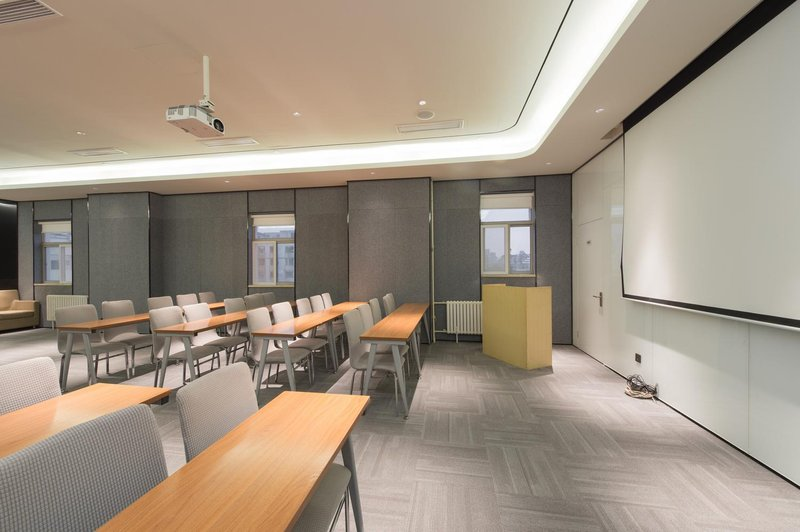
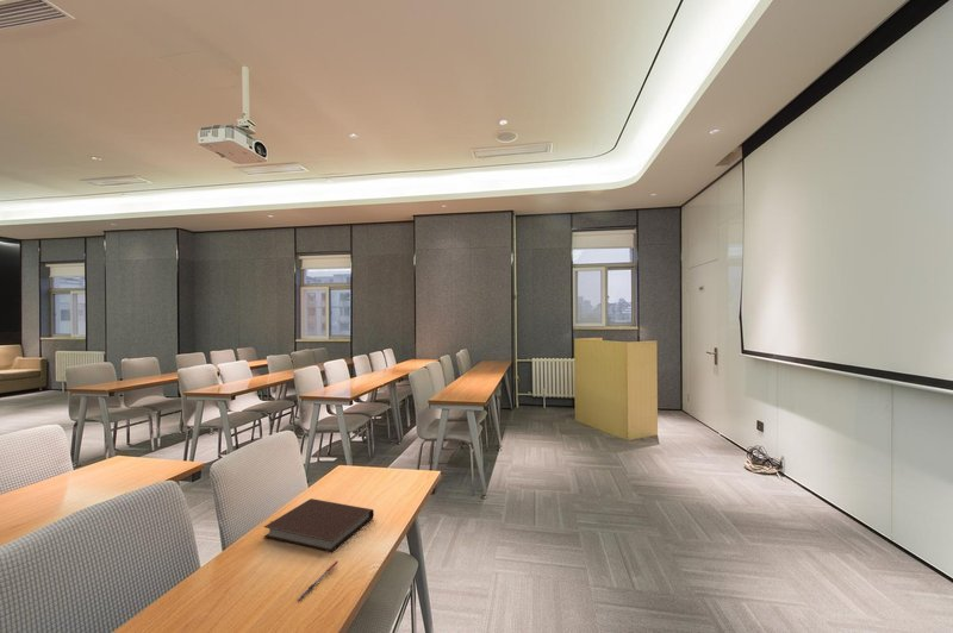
+ pen (318, 579)
+ notebook (320, 521)
